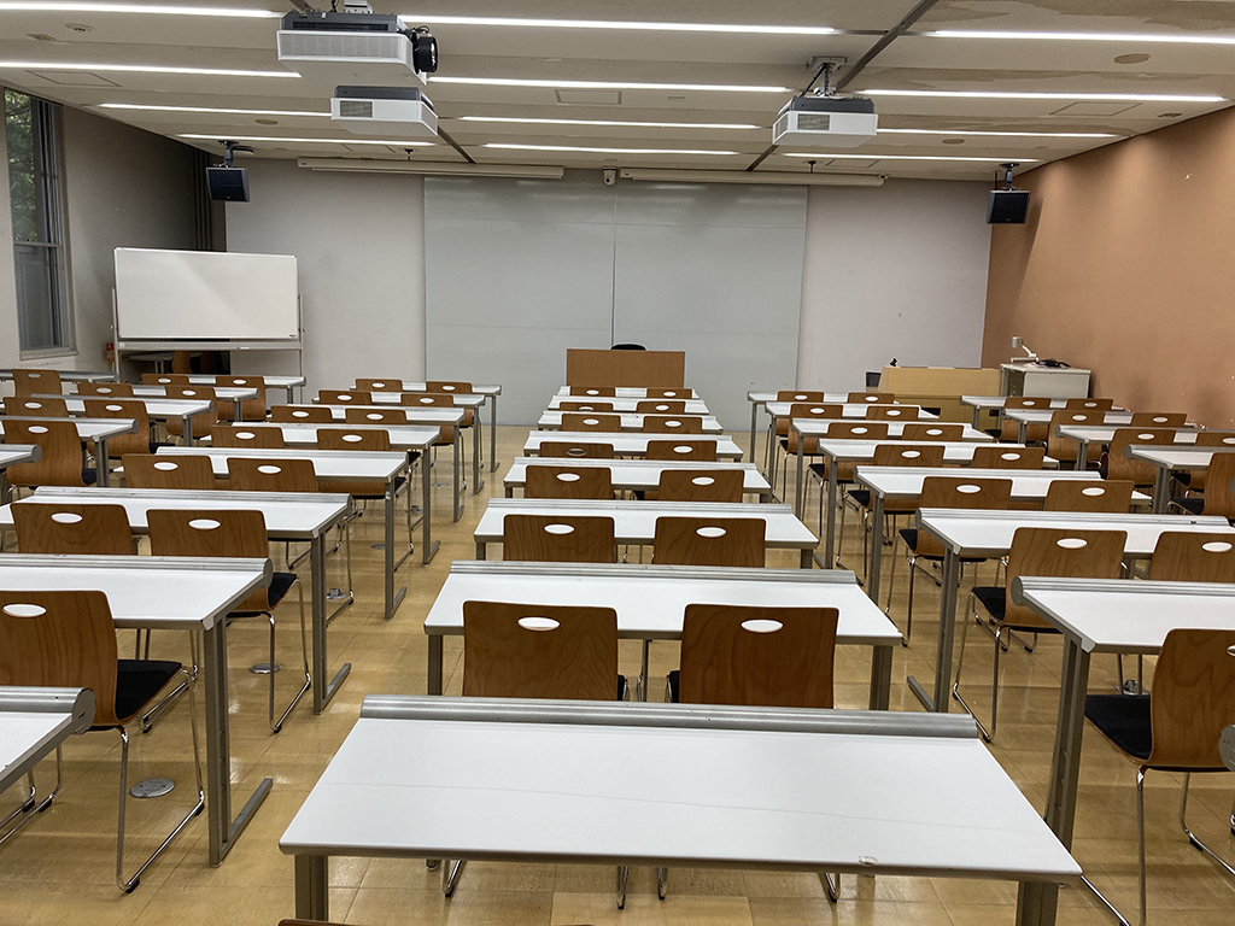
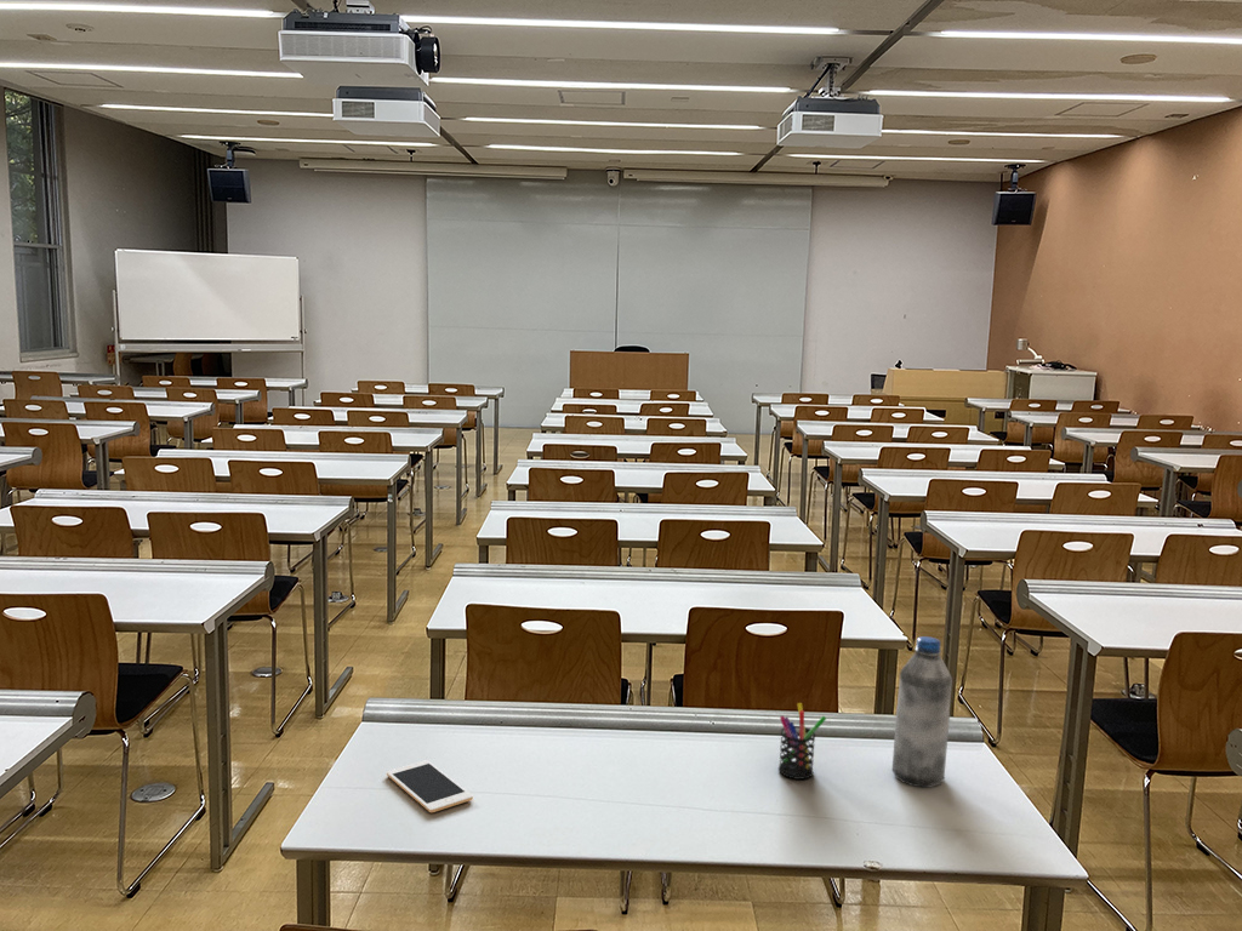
+ cell phone (428, 784)
+ water bottle (923, 708)
+ pen holder (802, 738)
